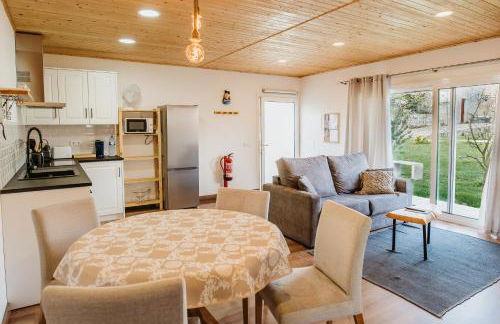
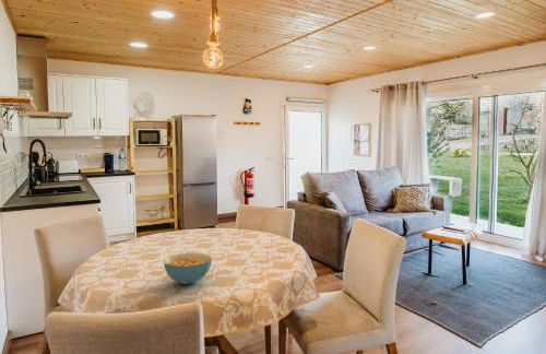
+ cereal bowl (188, 270)
